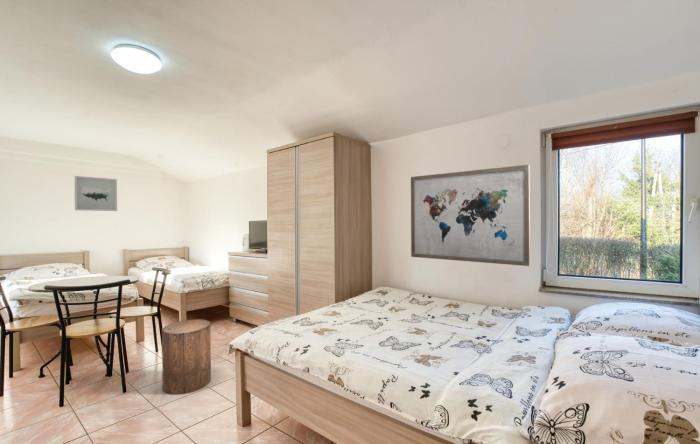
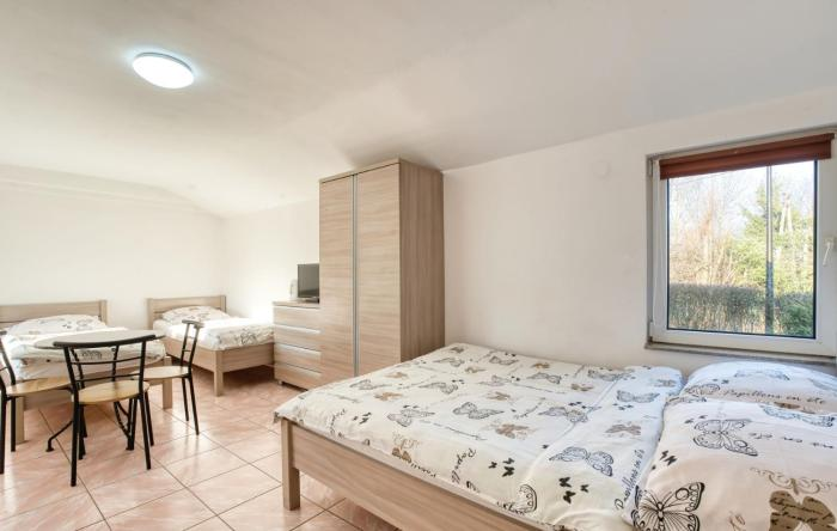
- wall art (96, 194)
- wall art (463, 216)
- stool (187, 354)
